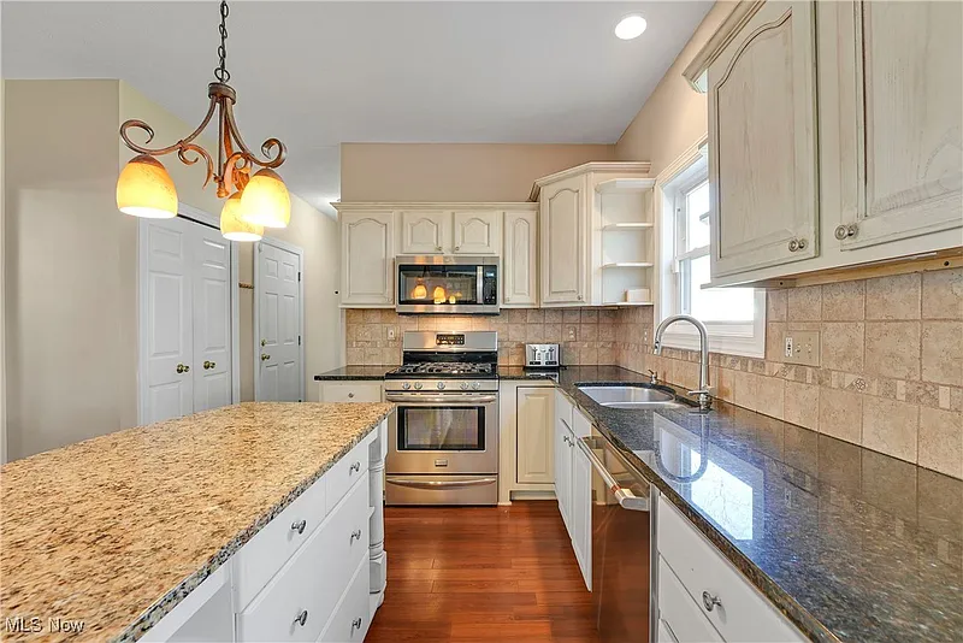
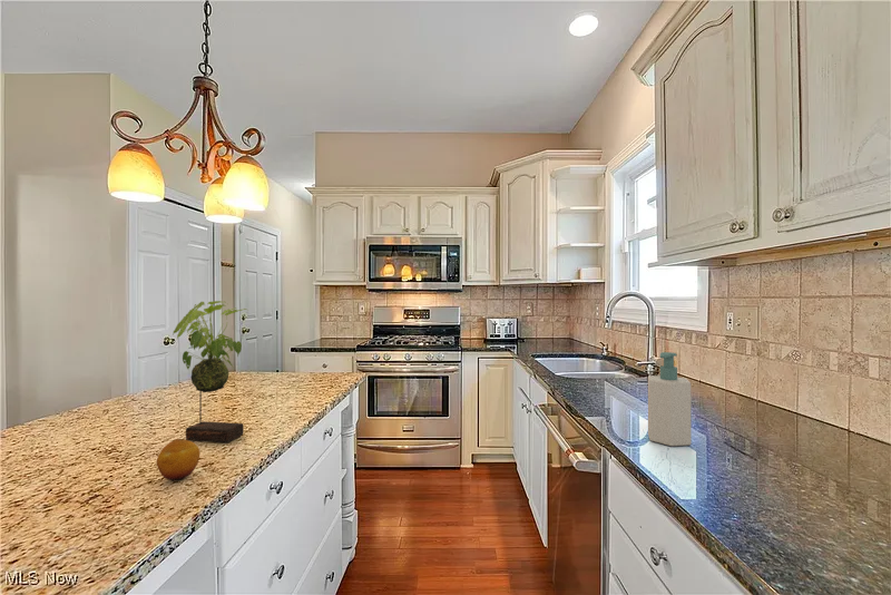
+ soap bottle (668, 396)
+ fruit (178, 458)
+ plant (209, 363)
